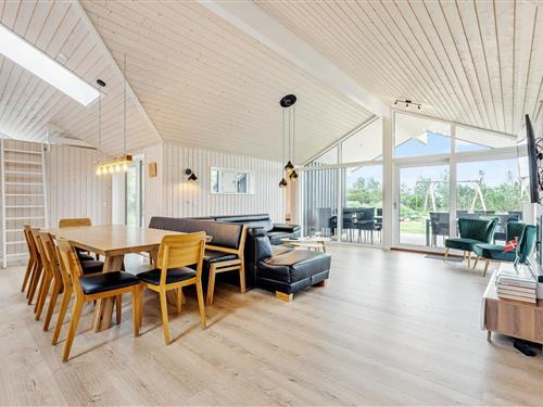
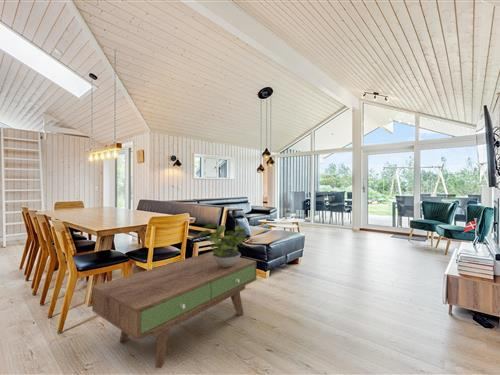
+ potted plant (223, 243)
+ coffee table (187, 298)
